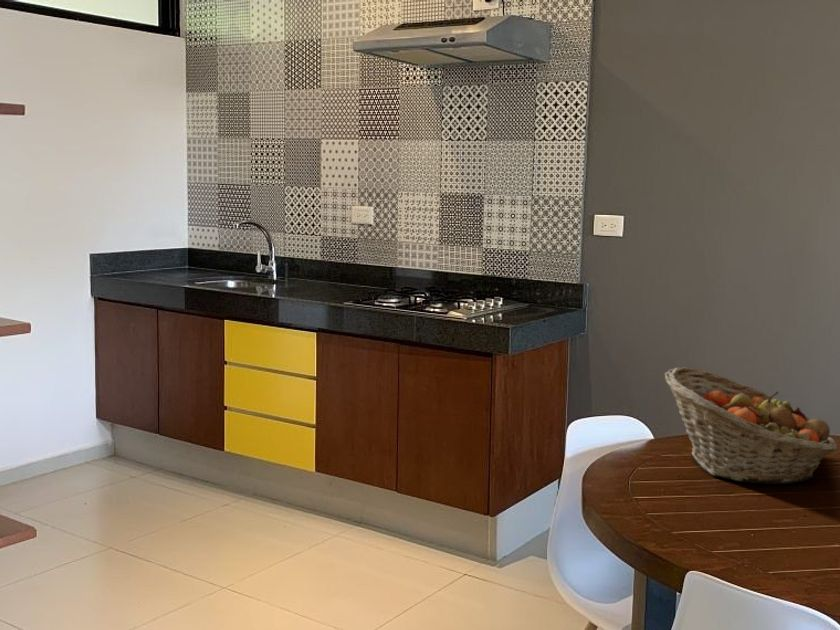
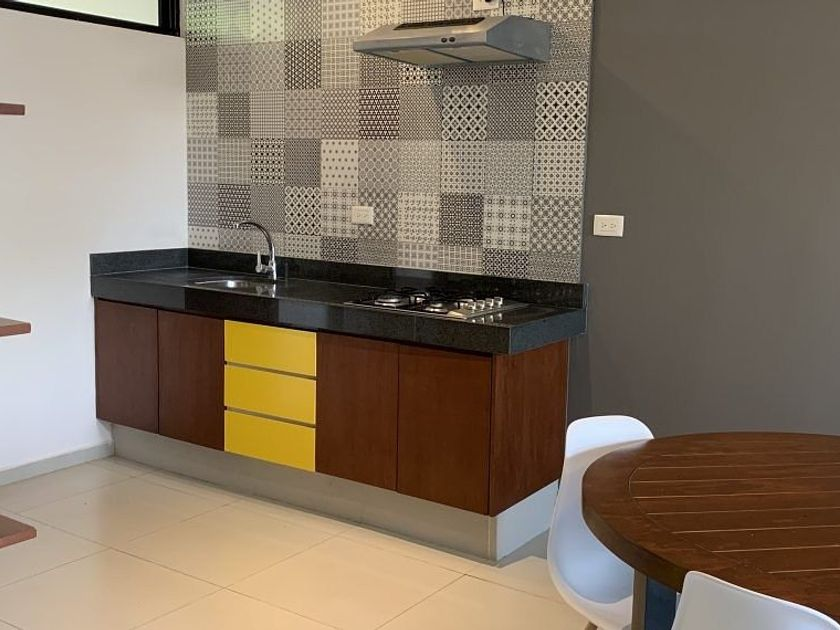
- fruit basket (746, 421)
